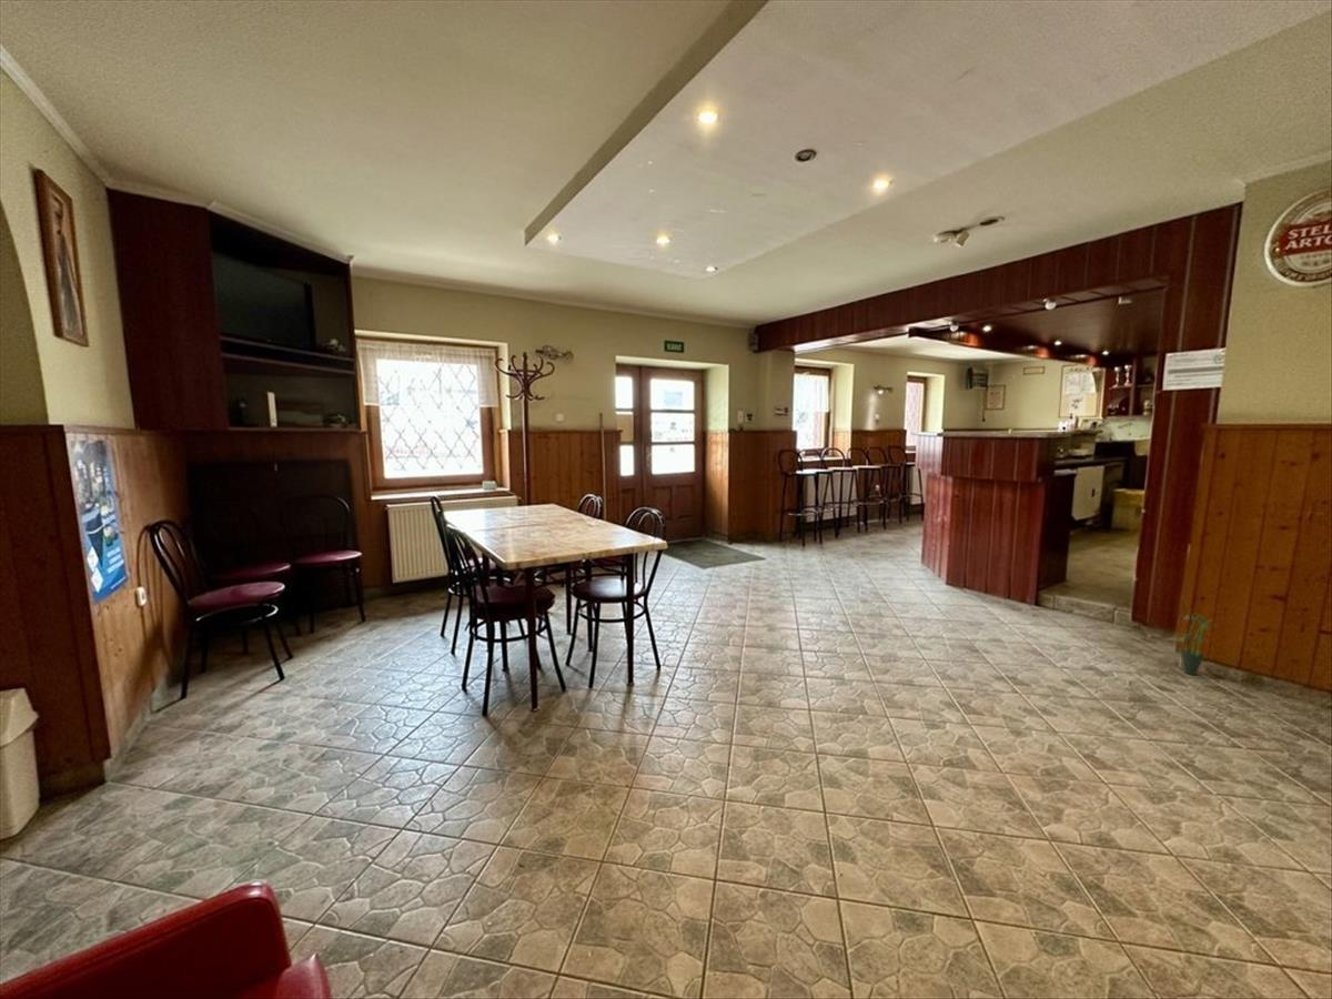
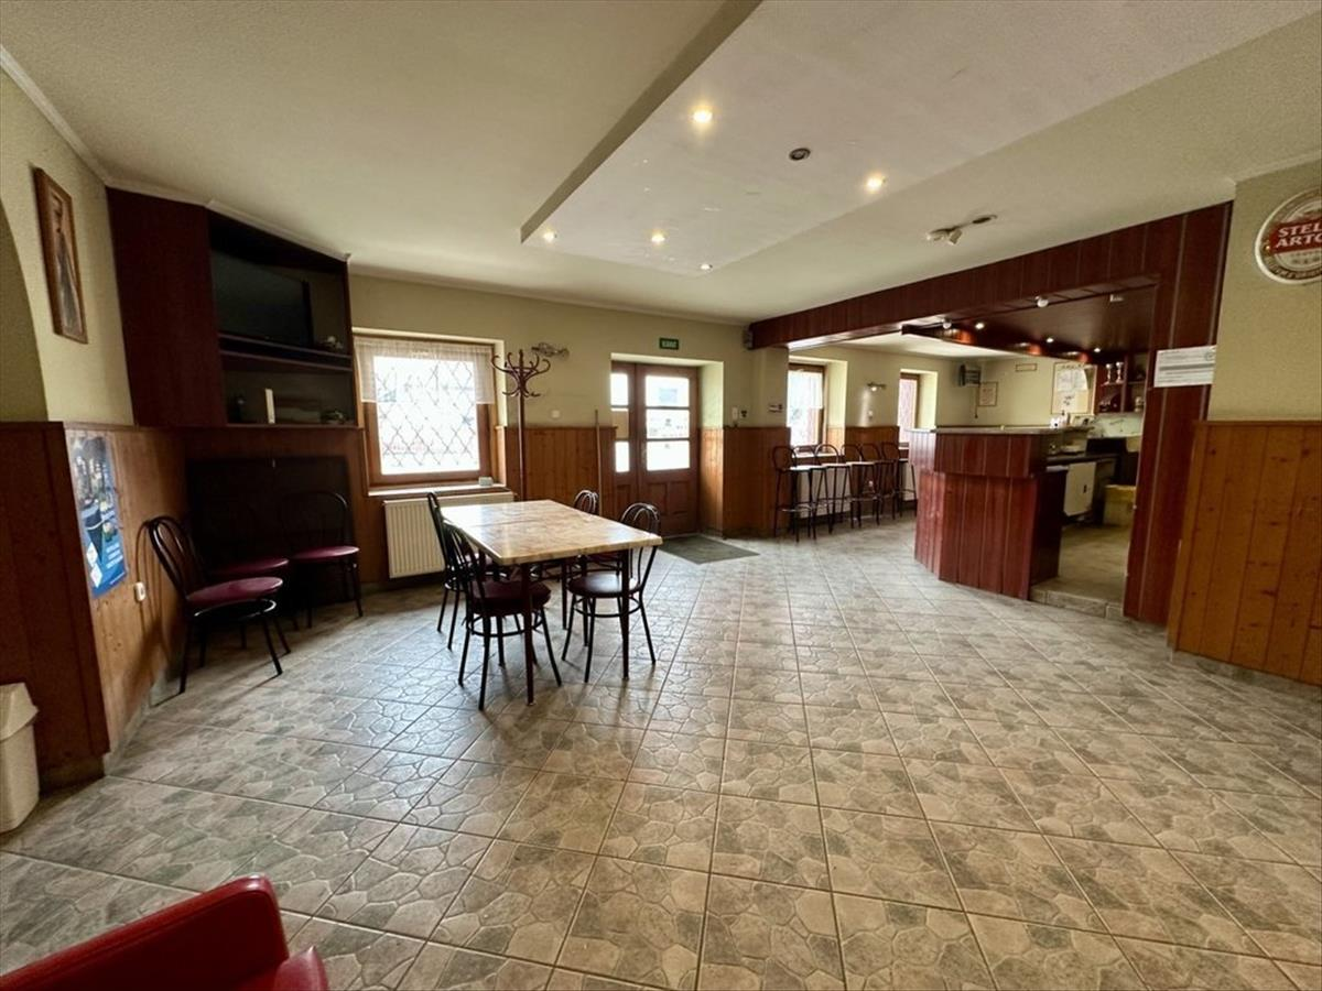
- potted plant (1198, 644)
